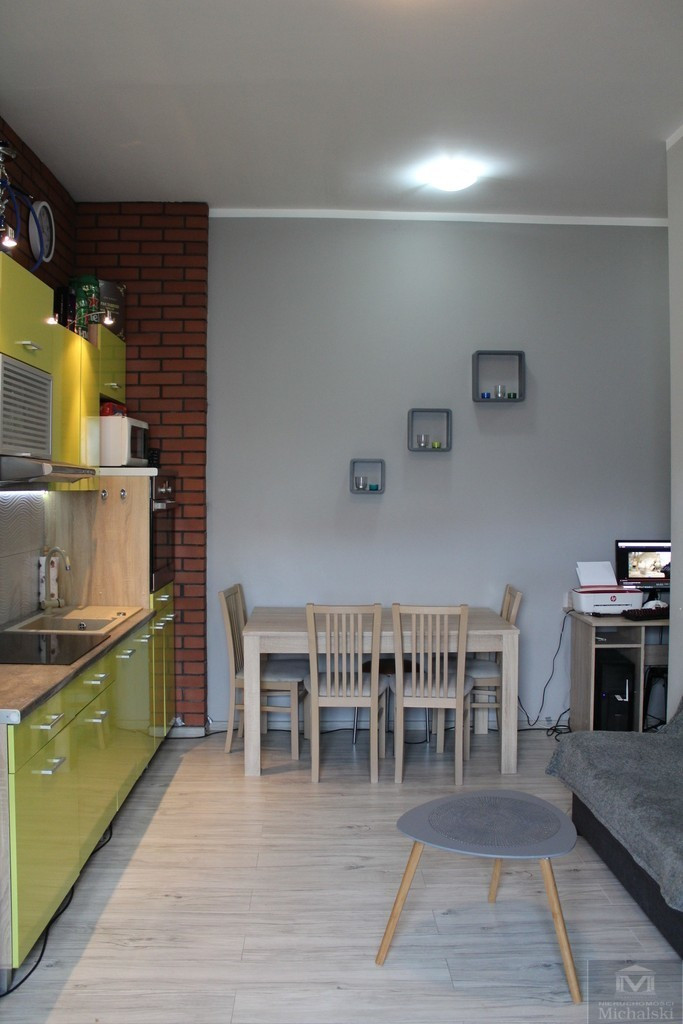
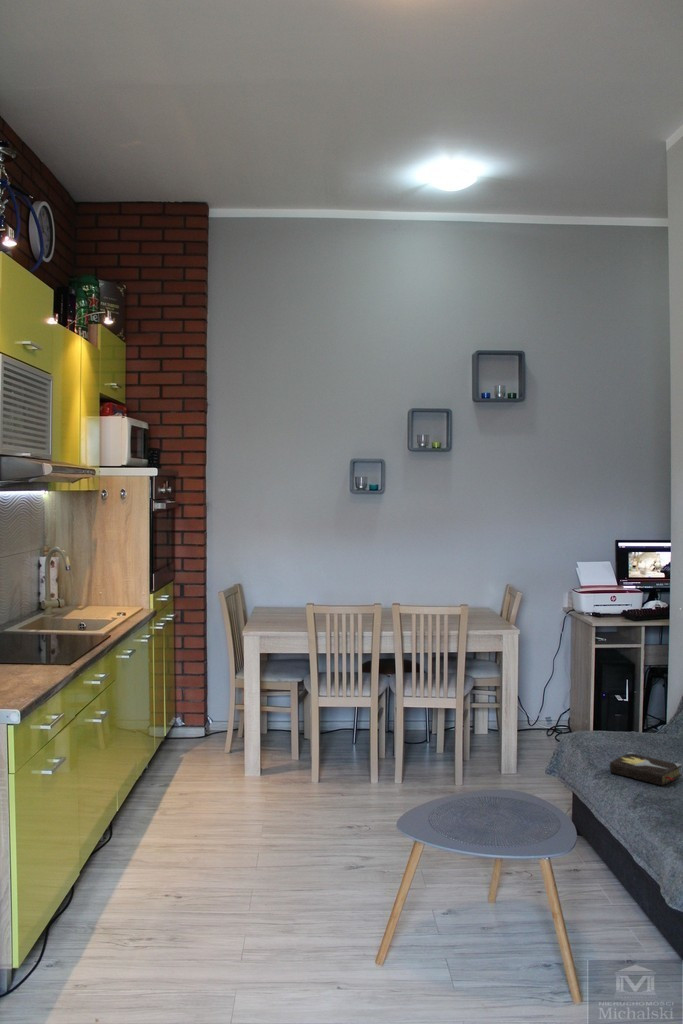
+ hardback book (645, 767)
